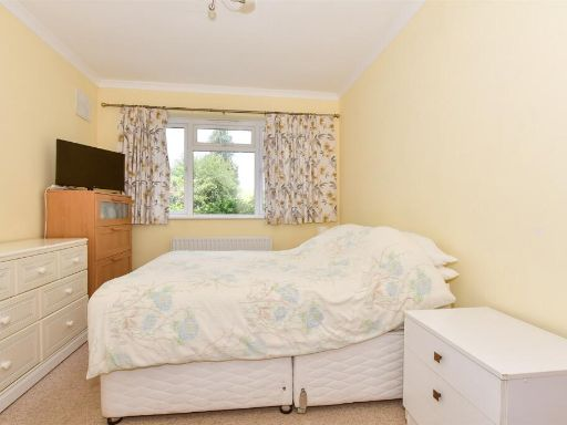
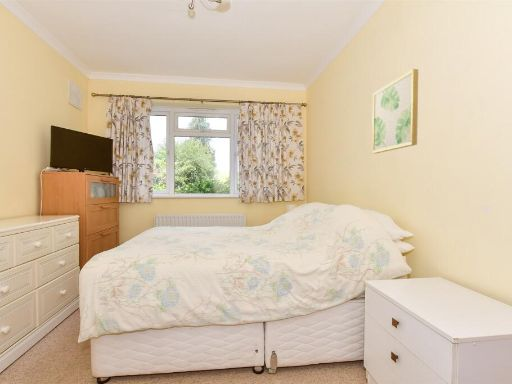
+ wall art (392, 116)
